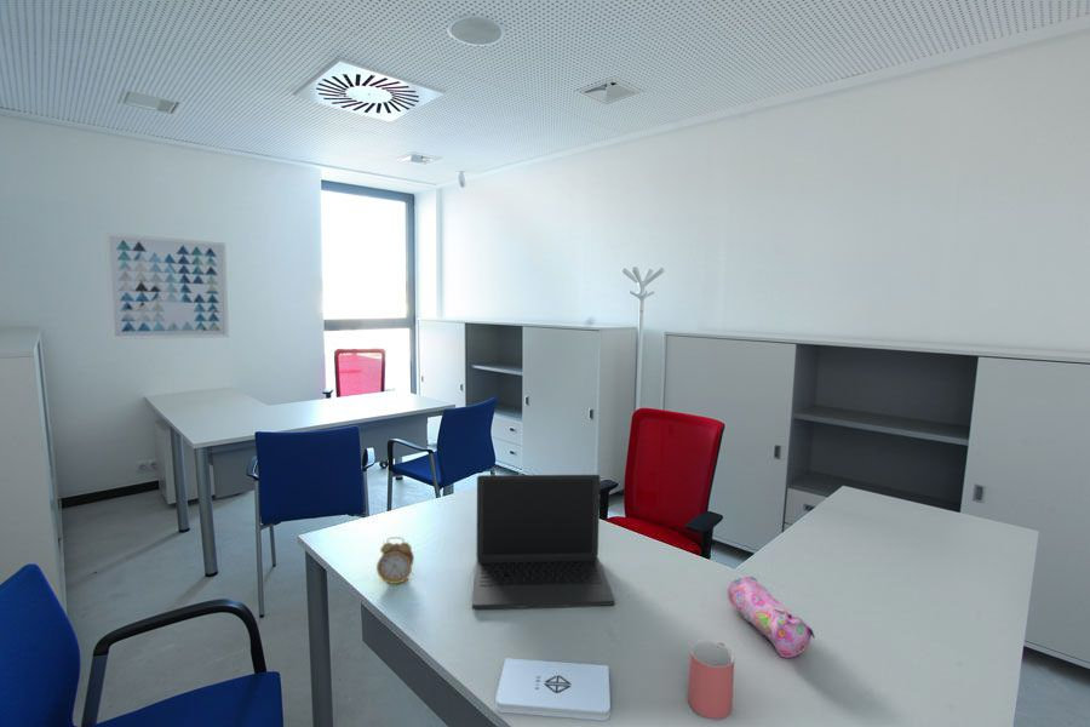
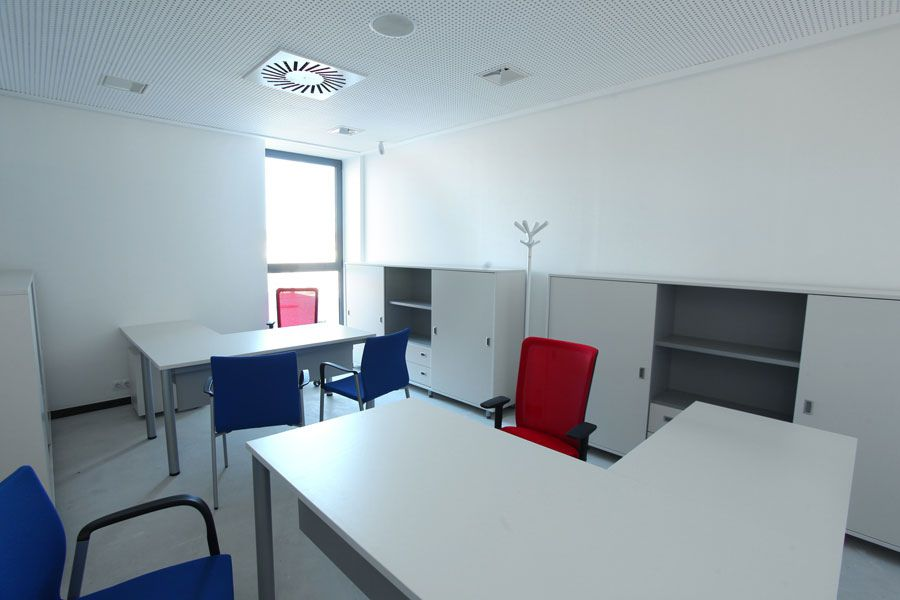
- wall art (171, 288)
- pencil case (767, 612)
- notepad (553, 687)
- mug (713, 672)
- alarm clock (396, 557)
- laptop (541, 536)
